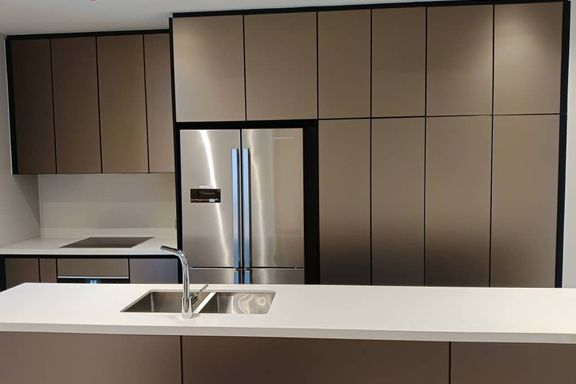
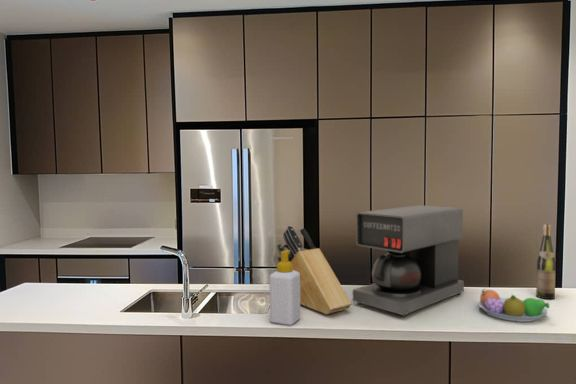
+ coffee maker (410, 254)
+ knife block (311, 265)
+ fruit bowl (513, 301)
+ wine bottle (546, 260)
+ soap bottle (285, 286)
